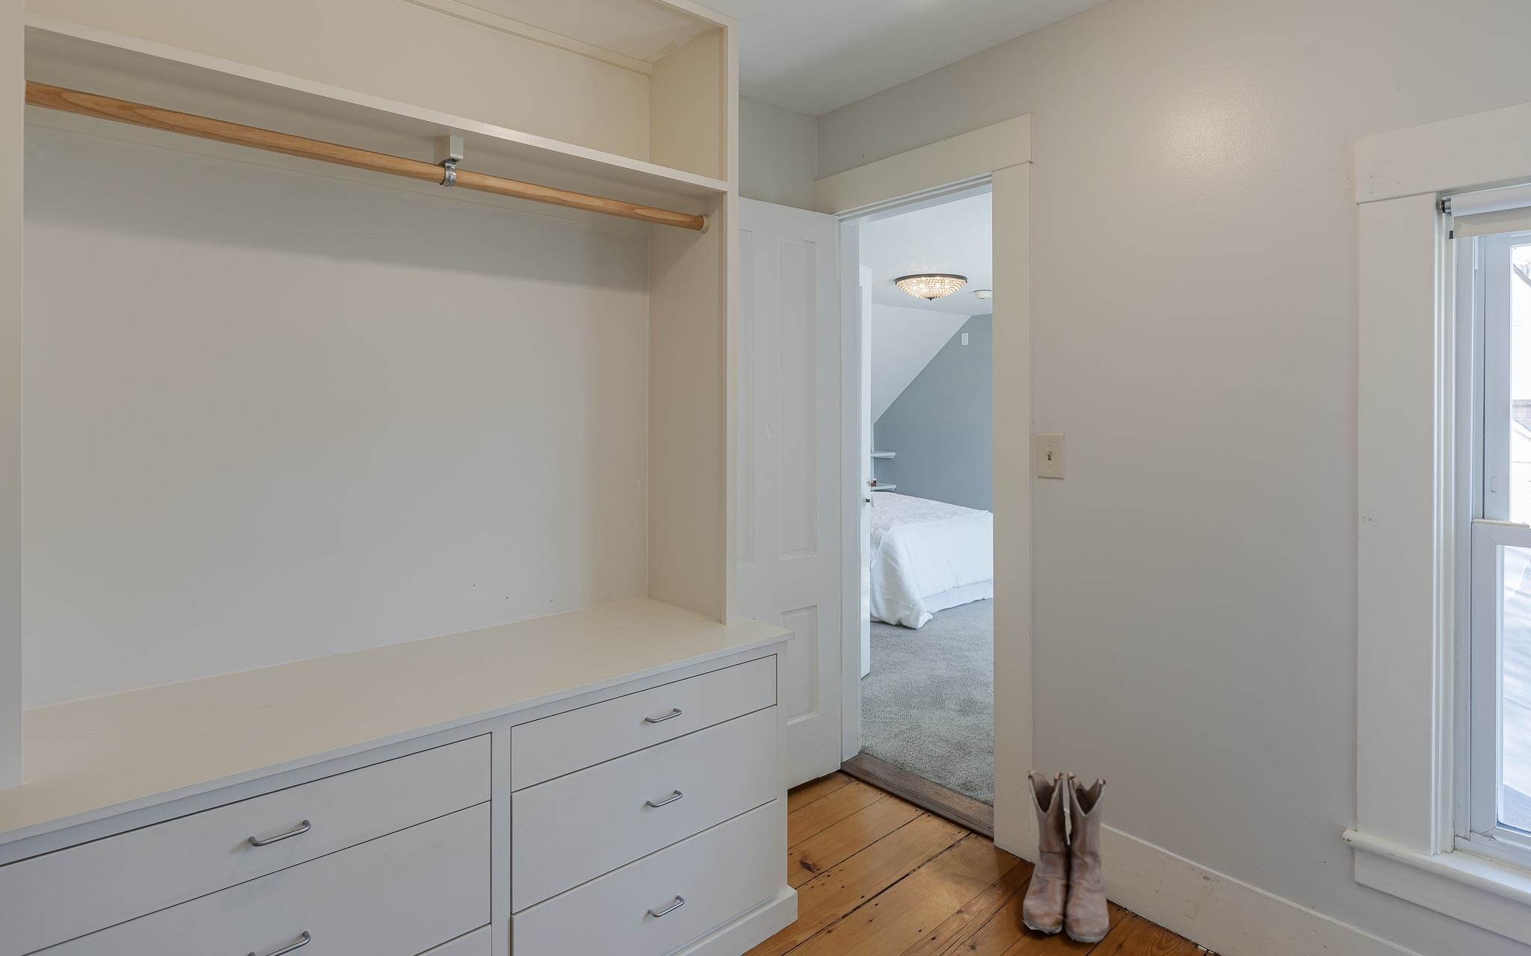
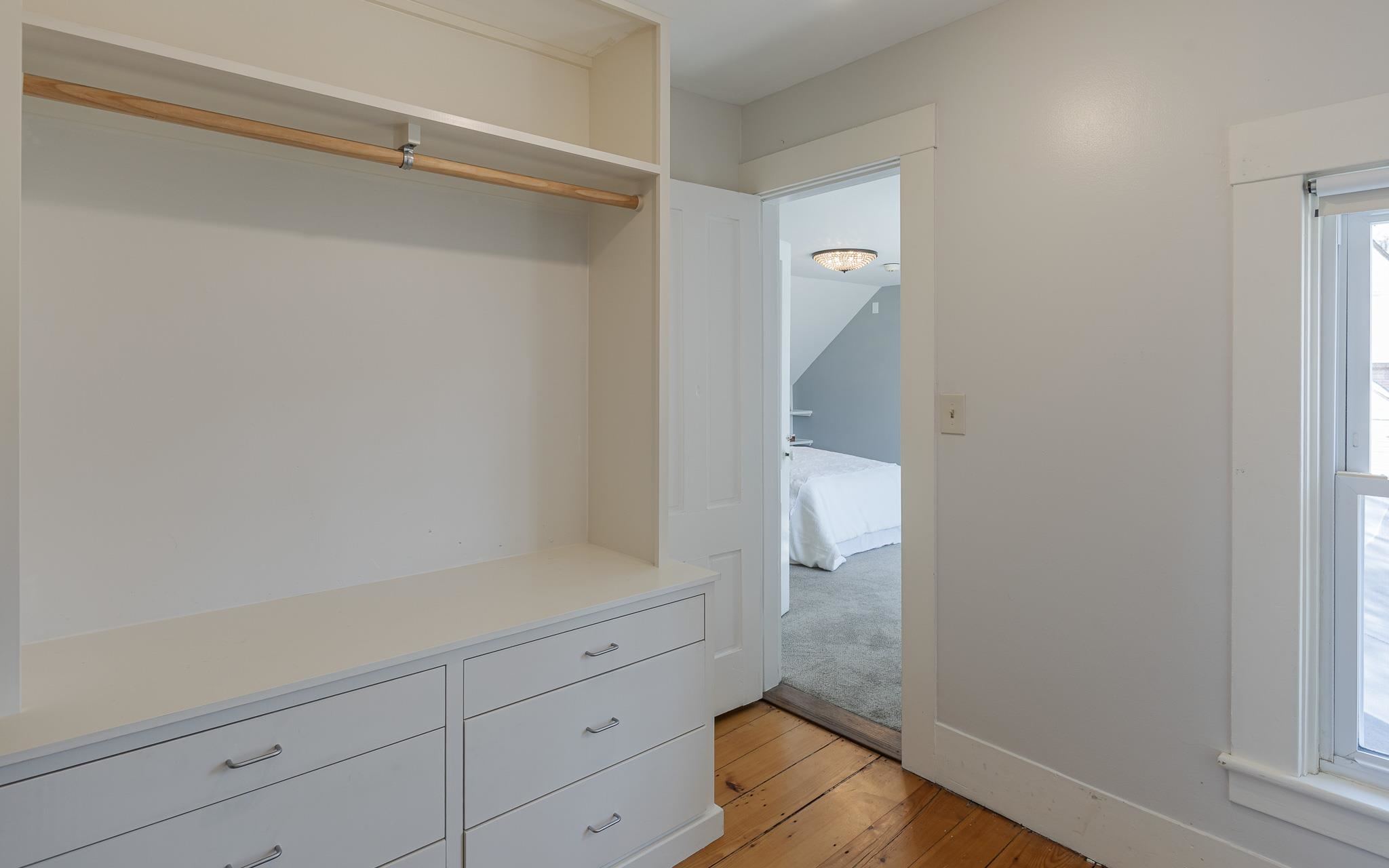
- boots (1066, 846)
